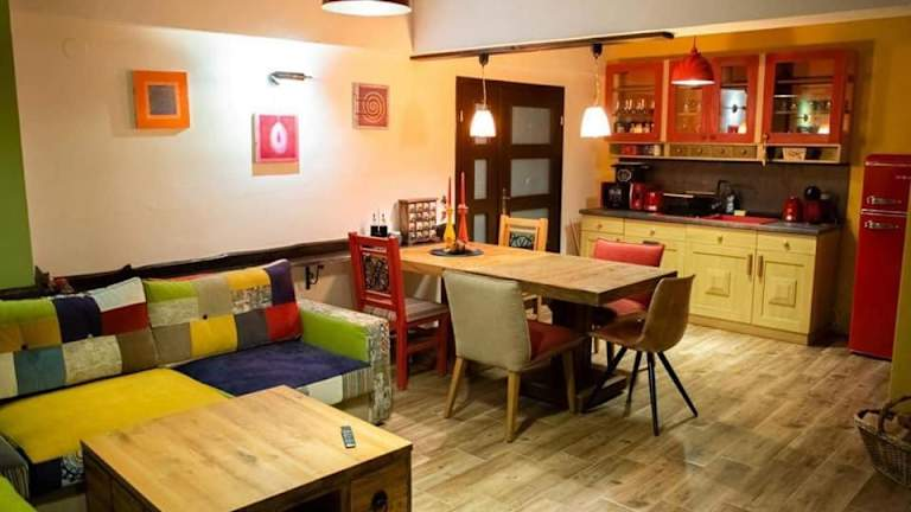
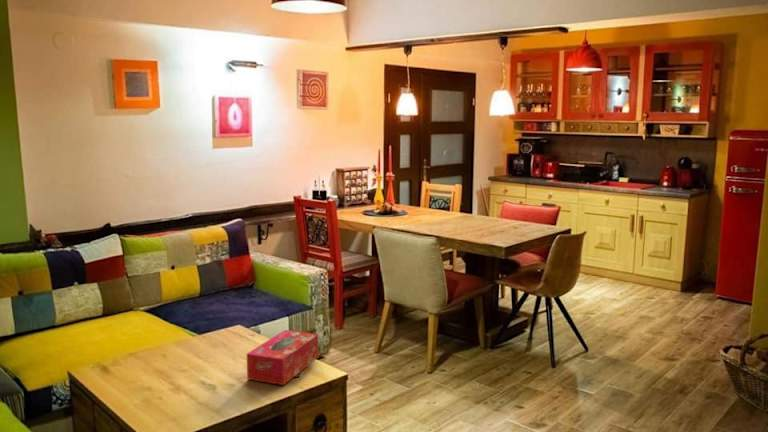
+ tissue box (284, 355)
